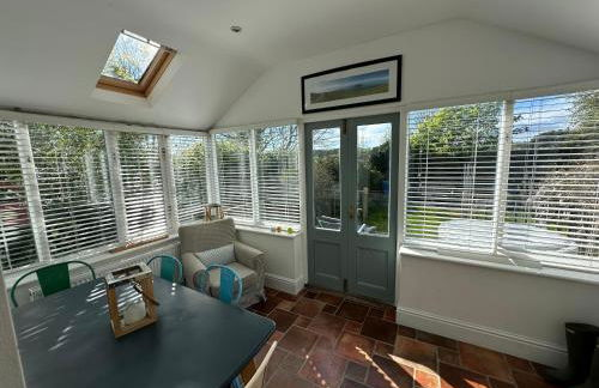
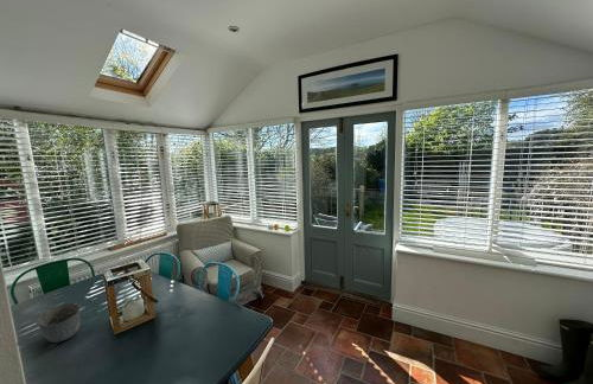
+ cup (60, 325)
